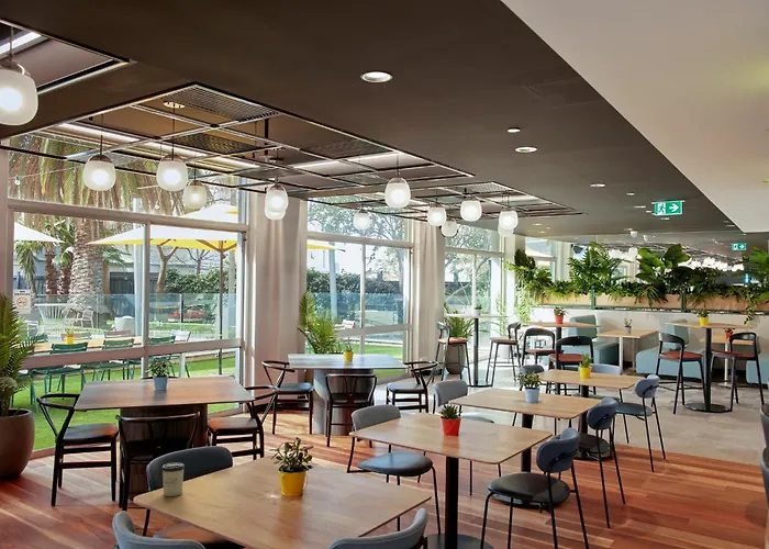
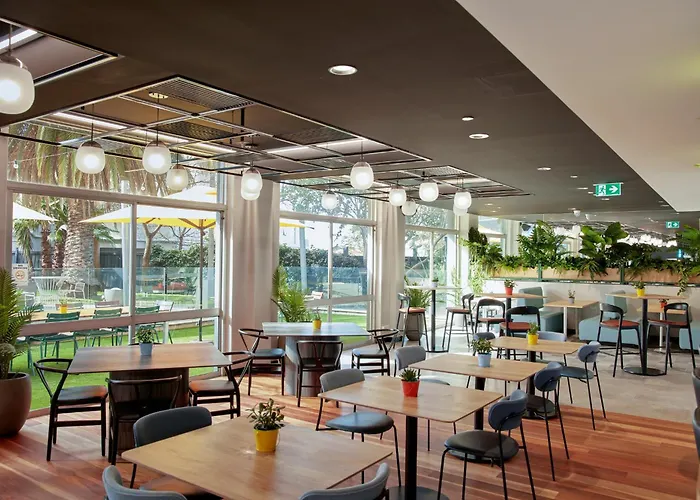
- cup (172, 479)
